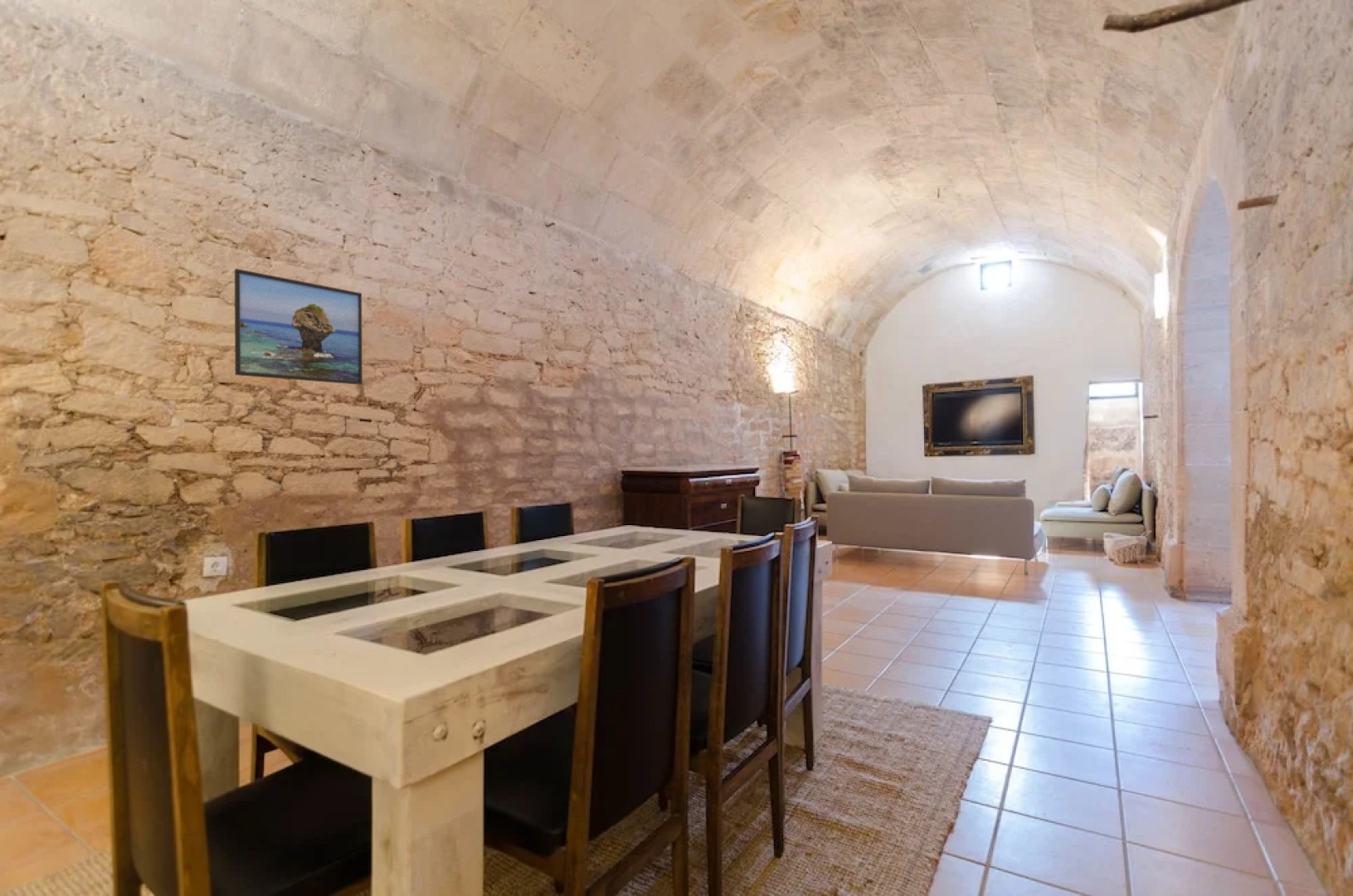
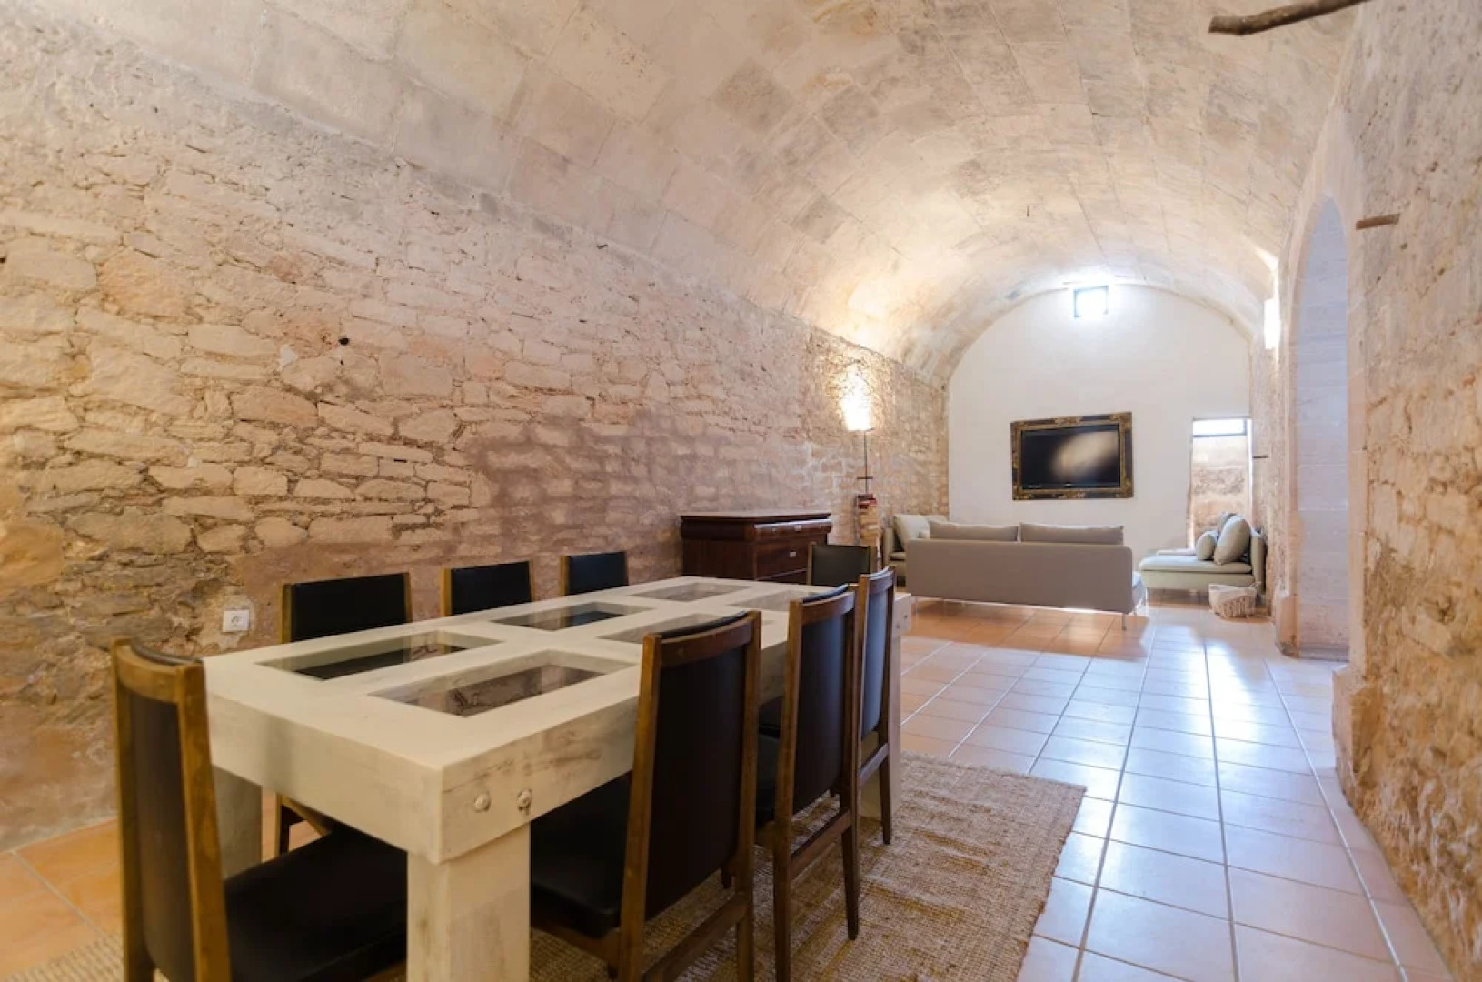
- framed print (303, 331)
